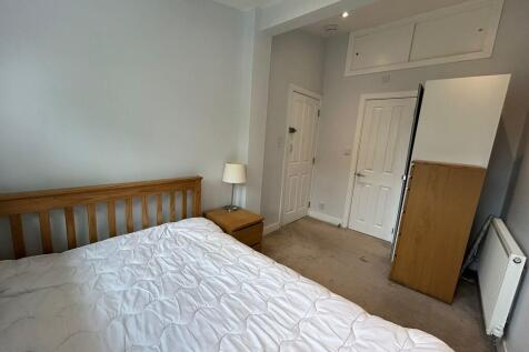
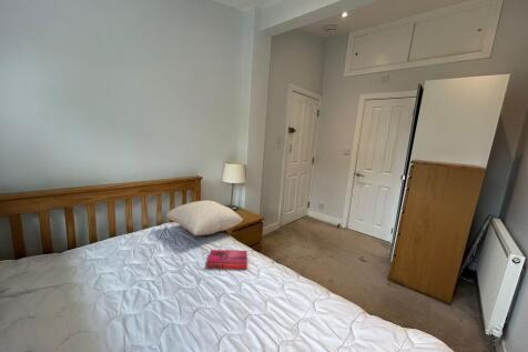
+ pillow (204, 215)
+ hardback book (227, 259)
